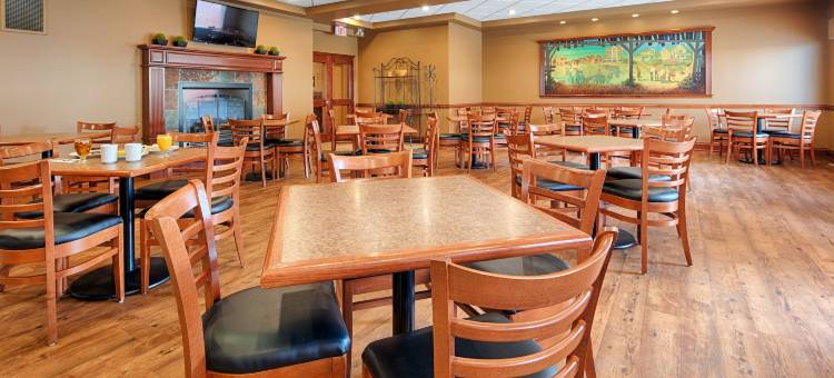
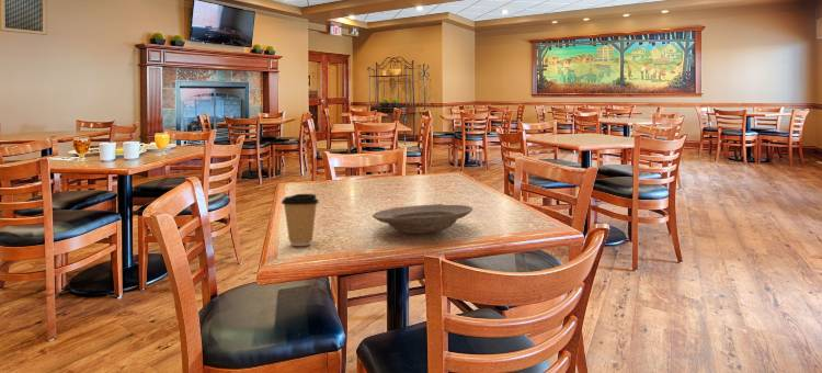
+ coffee cup (300, 219)
+ plate (422, 219)
